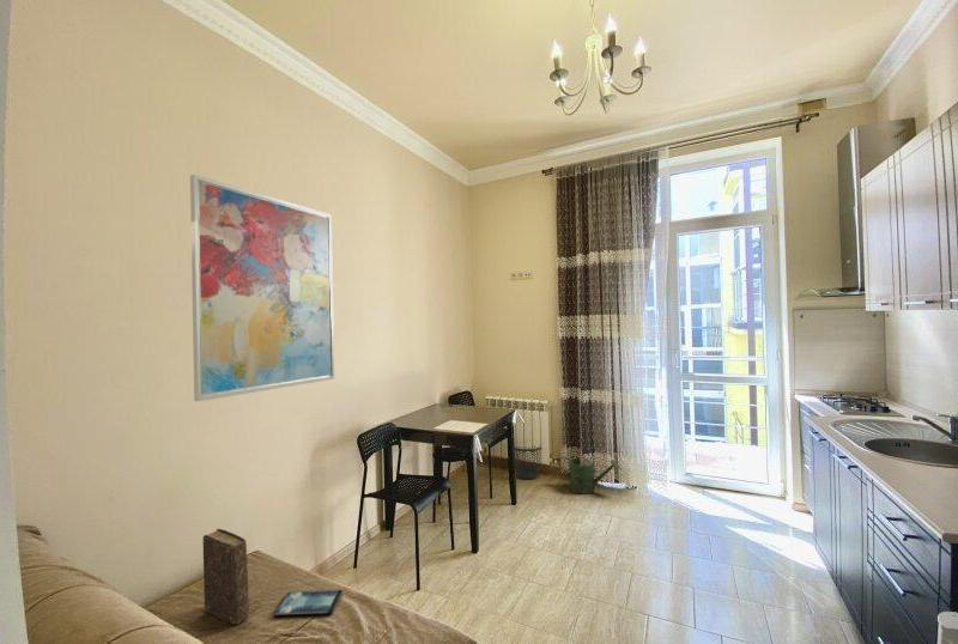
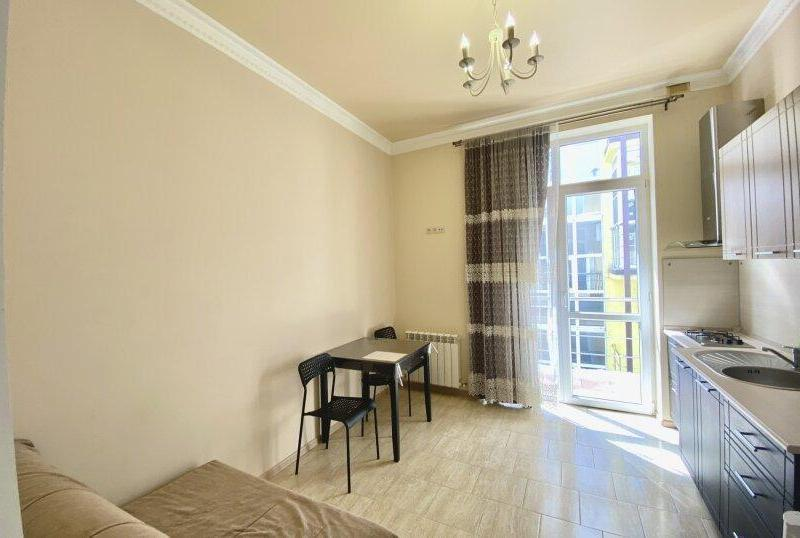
- wall art (273, 292)
- watering can (588, 473)
- book (225, 575)
- wastebasket (527, 460)
- tablet (309, 602)
